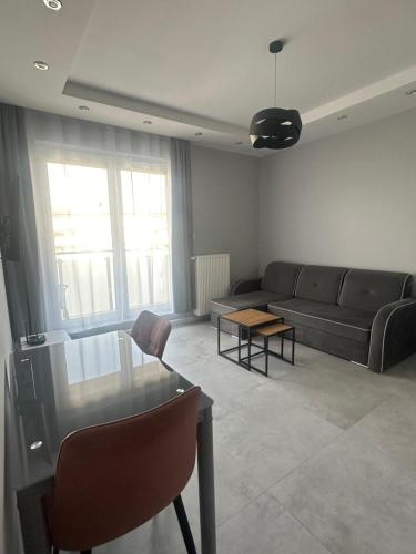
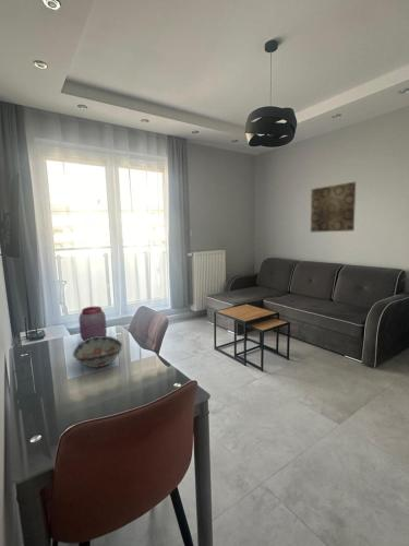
+ decorative bowl (98, 354)
+ jar (93, 324)
+ wall art (332, 209)
